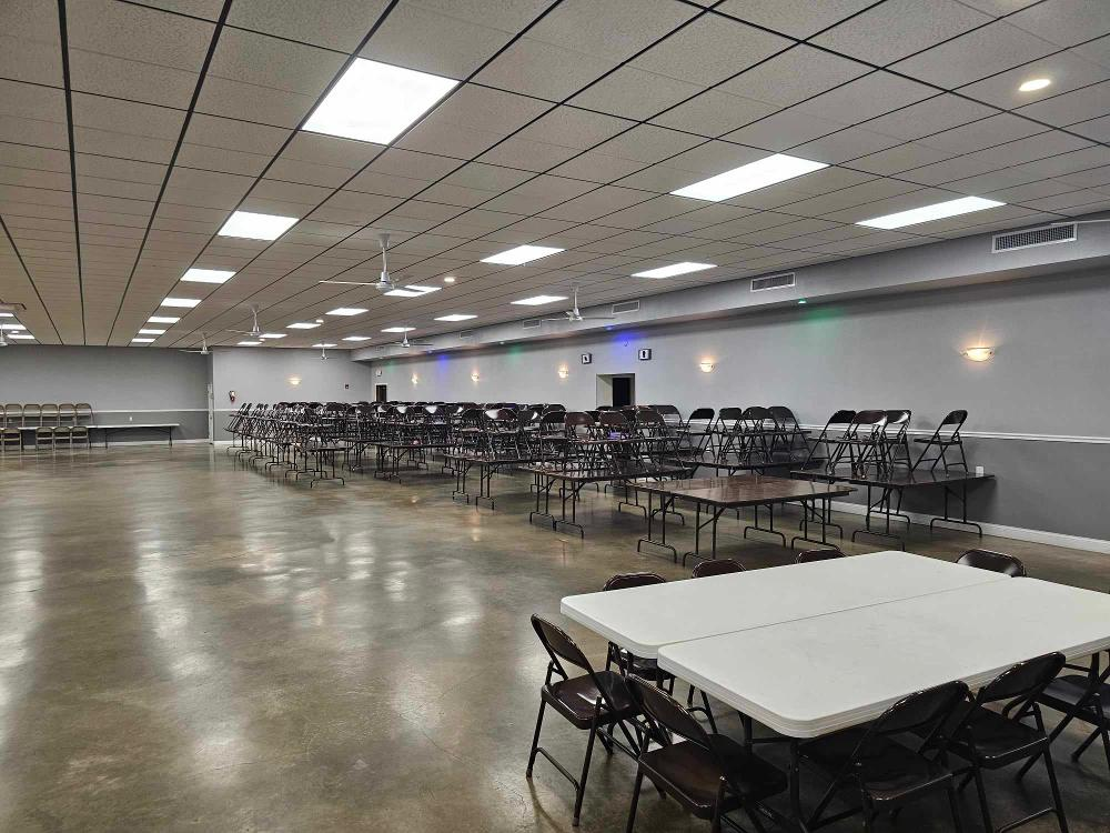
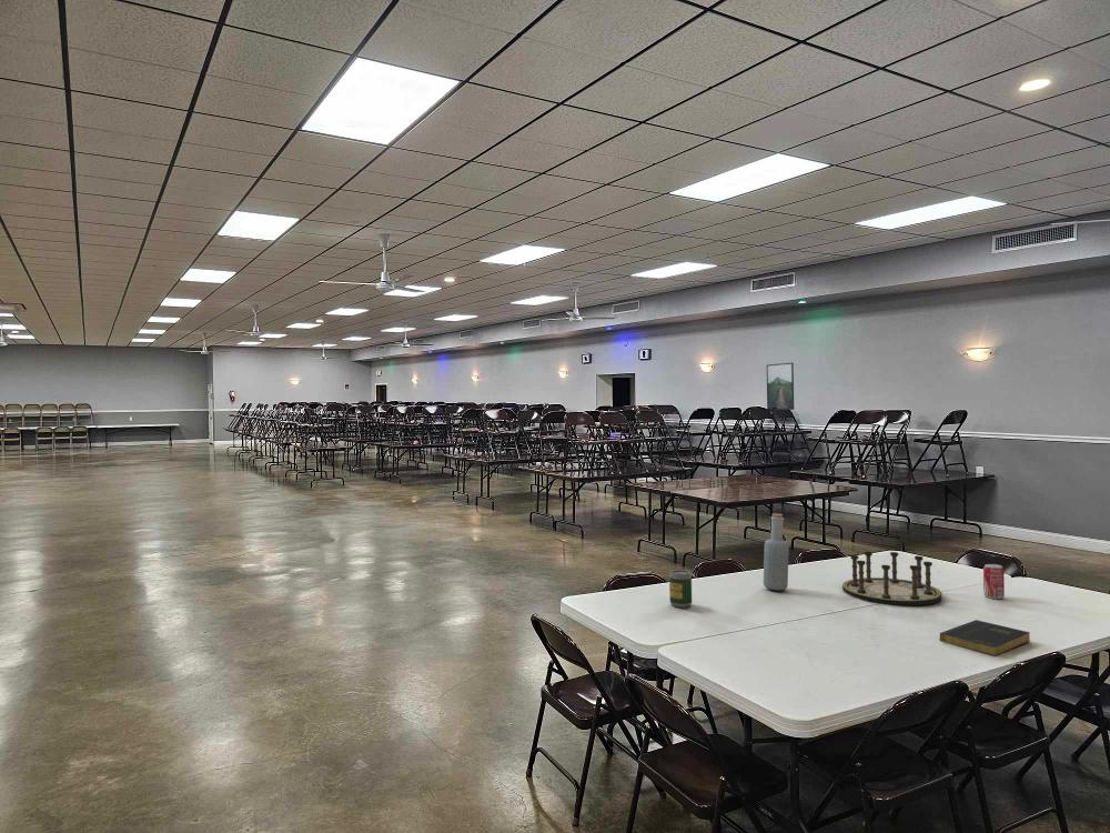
+ board game (888, 576)
+ soda can (680, 588)
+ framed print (779, 387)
+ book (983, 636)
+ beverage can (993, 581)
+ bottle (775, 551)
